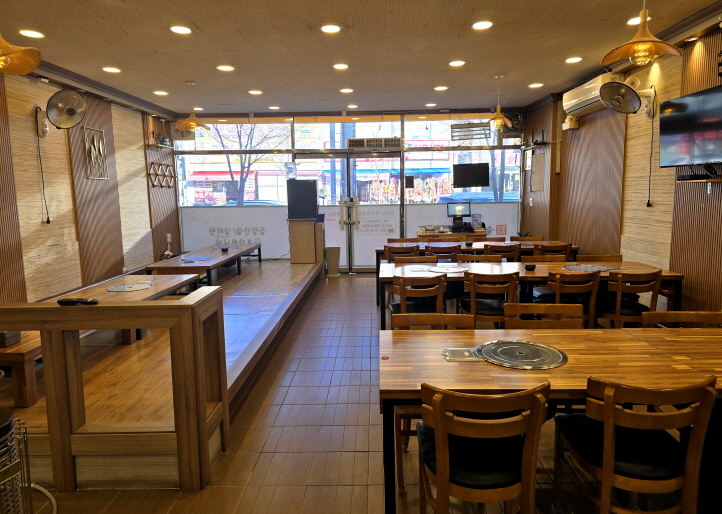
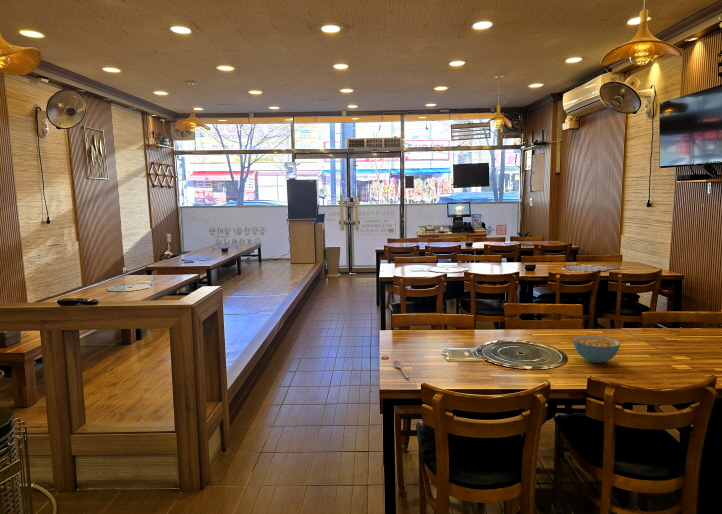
+ cereal bowl (595, 351)
+ spoon (401, 368)
